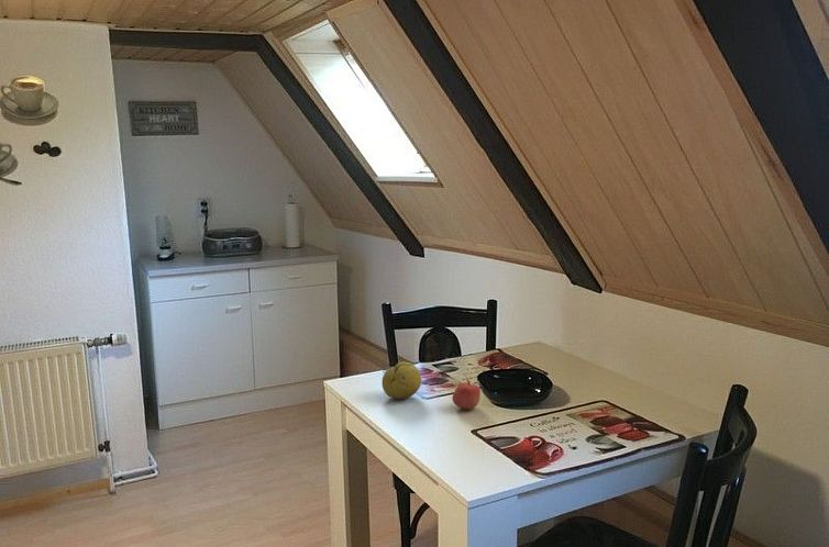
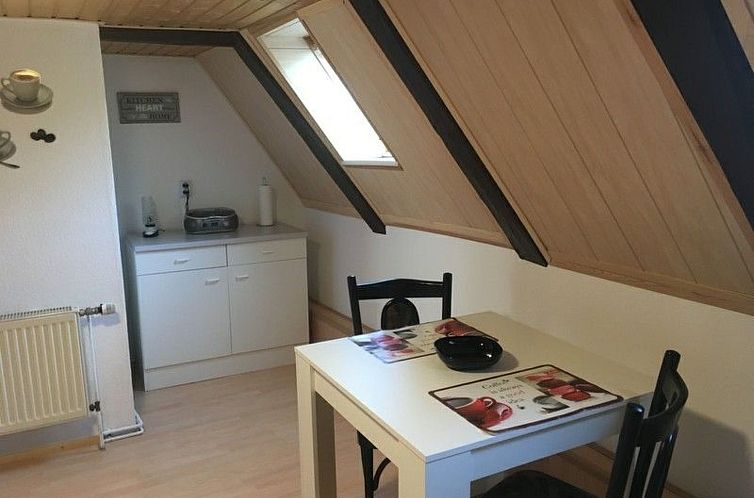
- fruit (402, 380)
- apple (466, 393)
